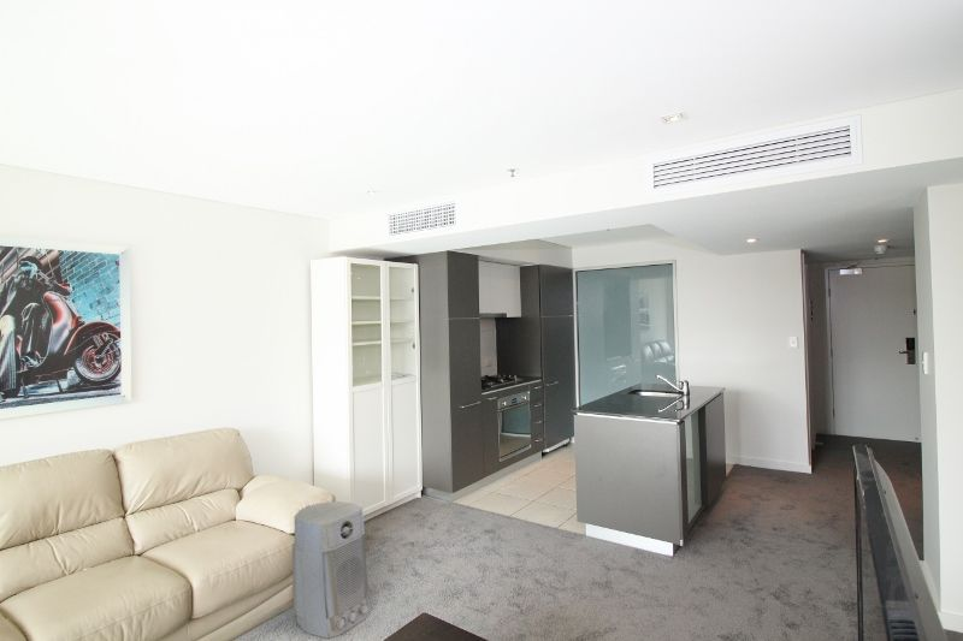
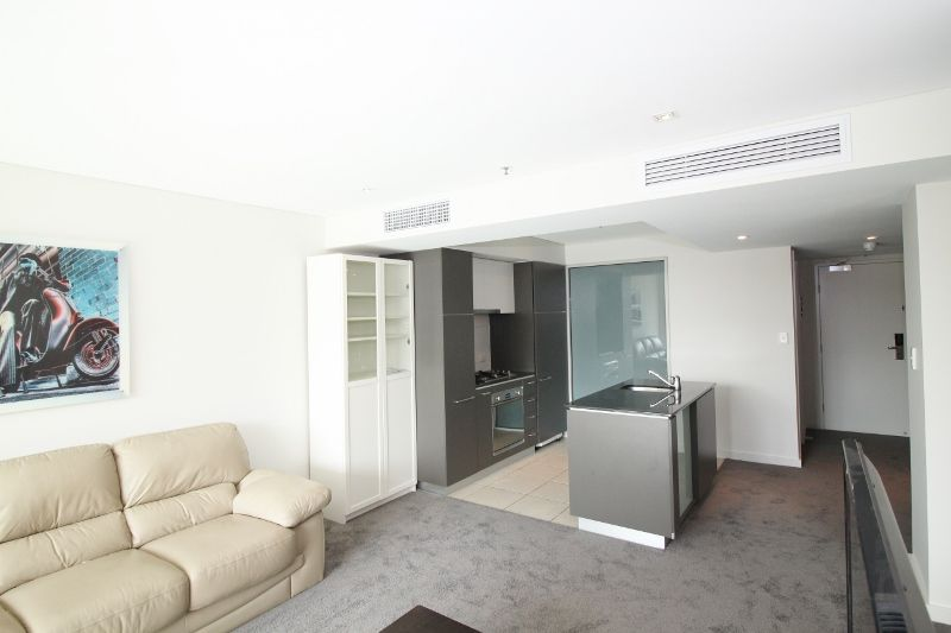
- air purifier (329, 563)
